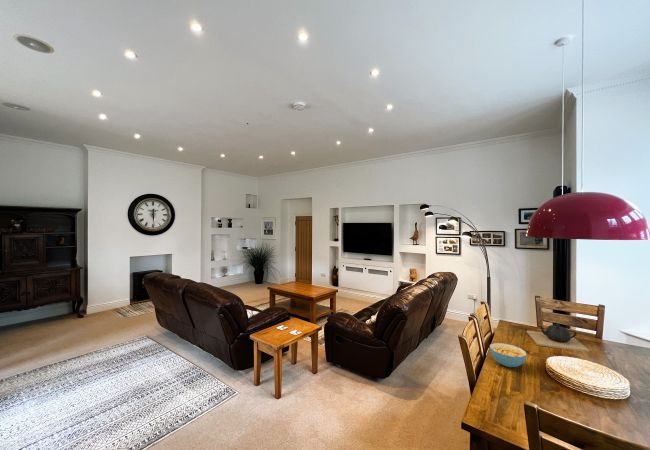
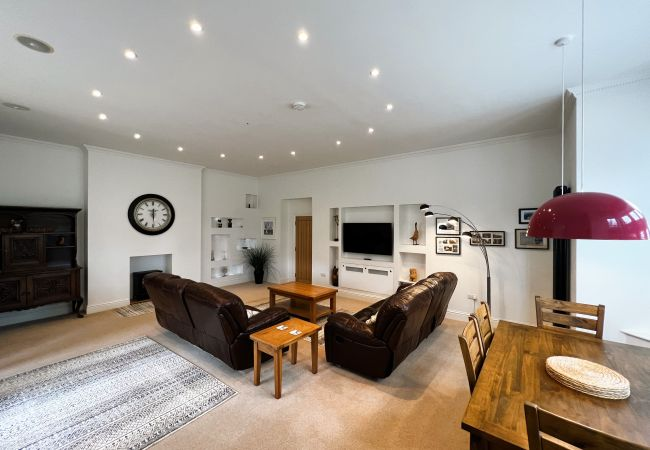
- cereal bowl (507, 357)
- teapot (555, 332)
